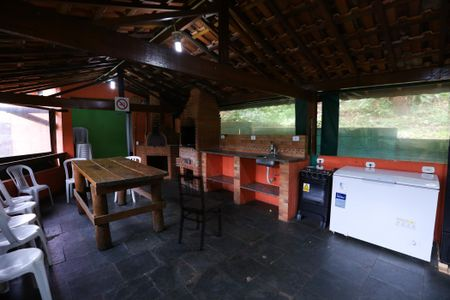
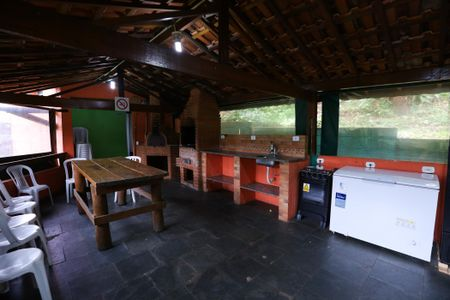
- dining chair (200, 205)
